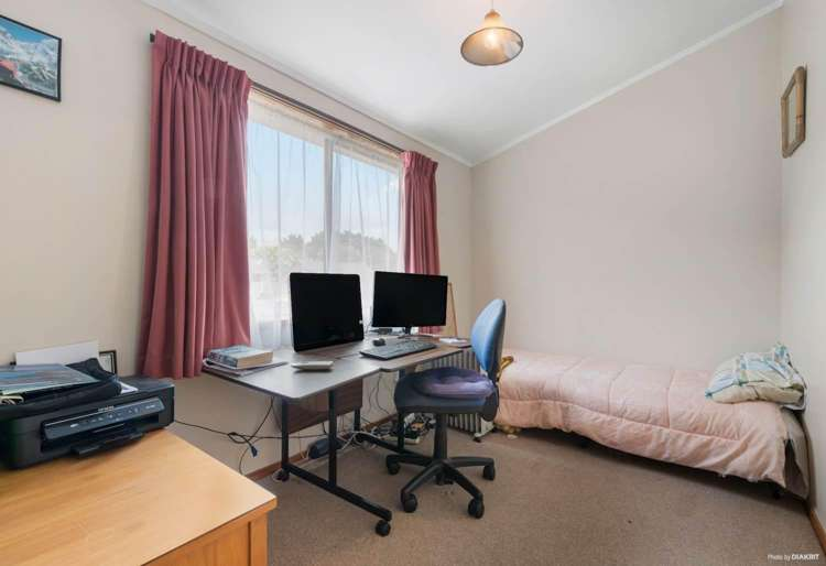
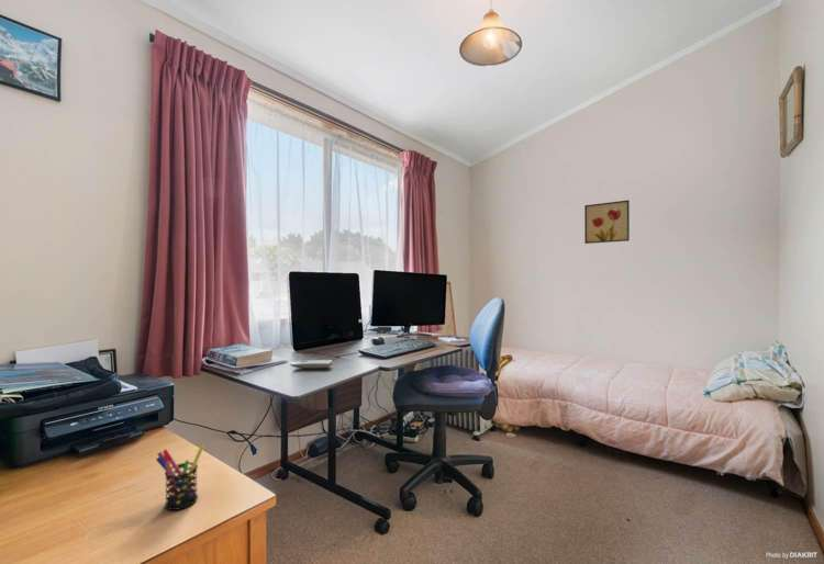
+ pen holder (180, 475)
+ wall art (606, 223)
